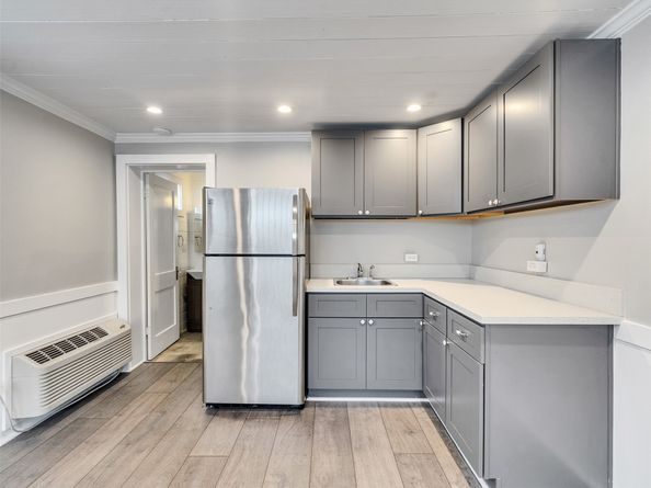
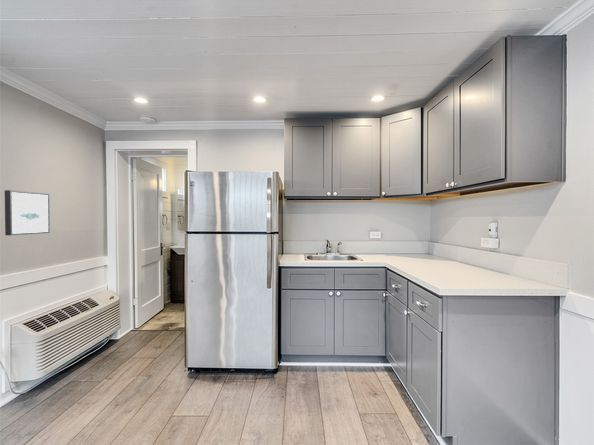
+ wall art (28, 213)
